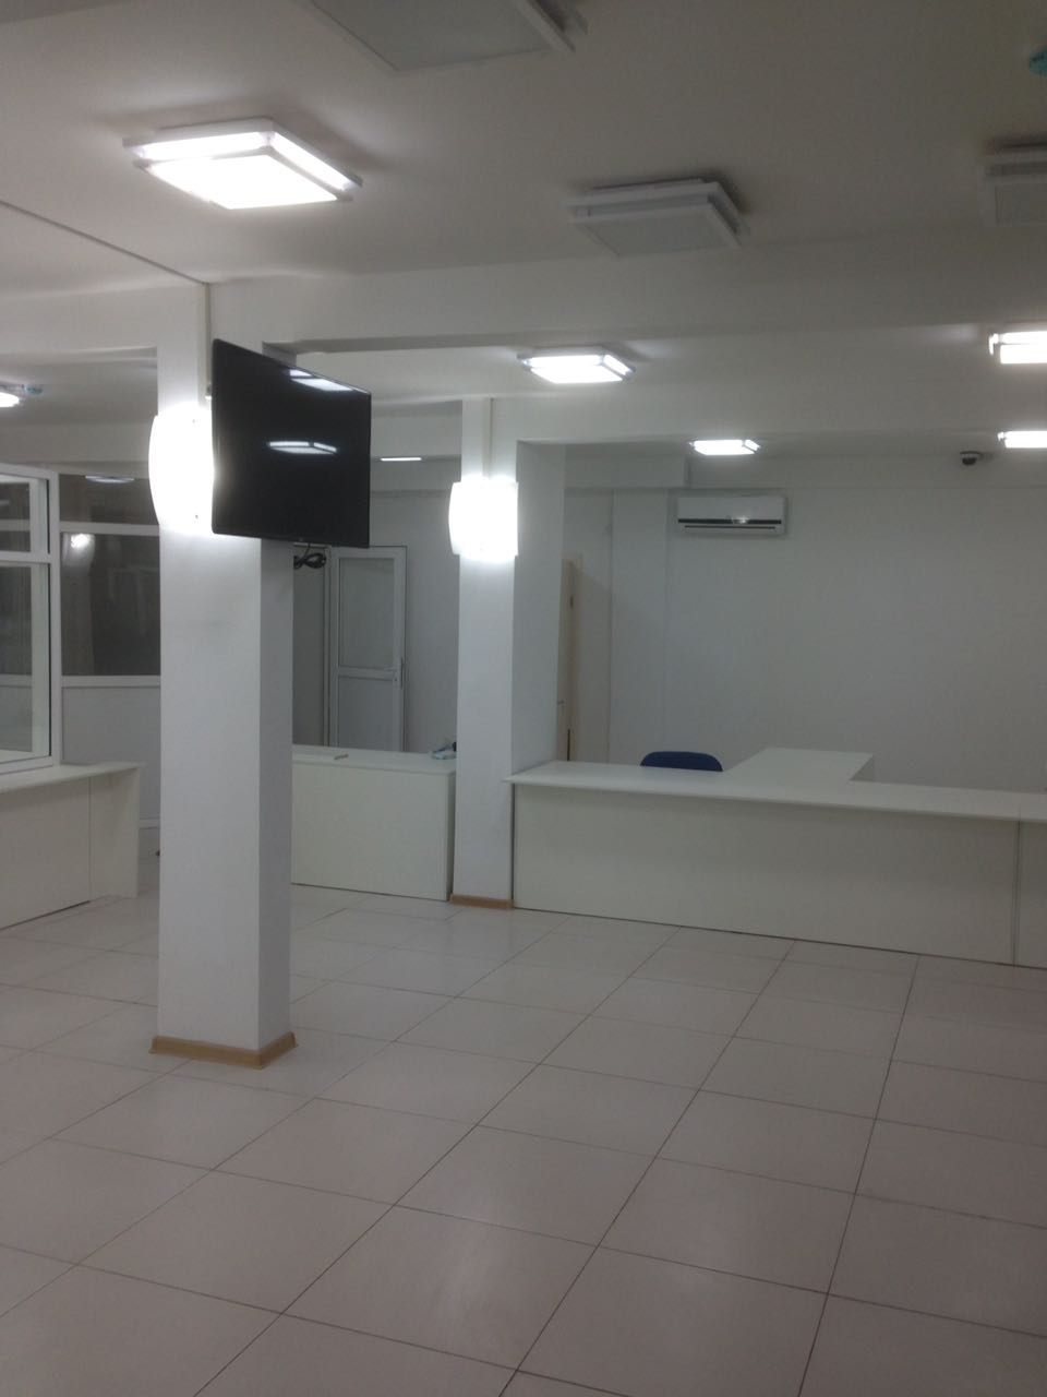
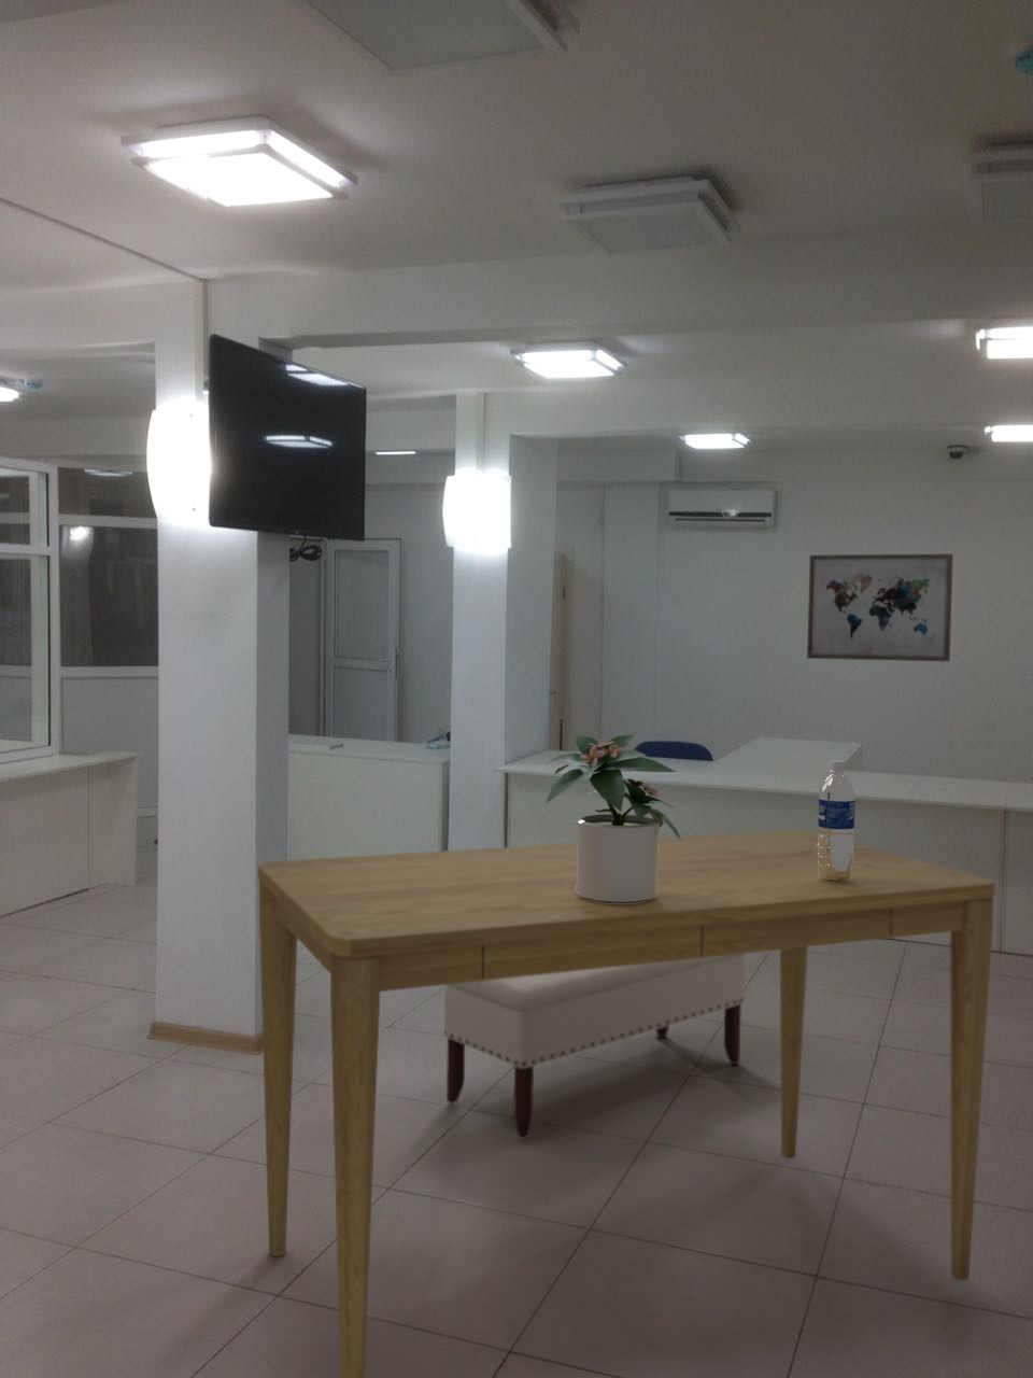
+ wall art (878, 608)
+ potted plant (610, 816)
+ dining table (610, 967)
+ bench (600, 1013)
+ water bottle (837, 819)
